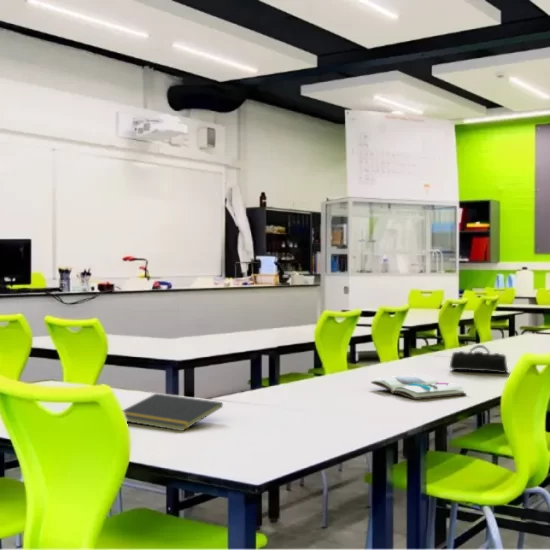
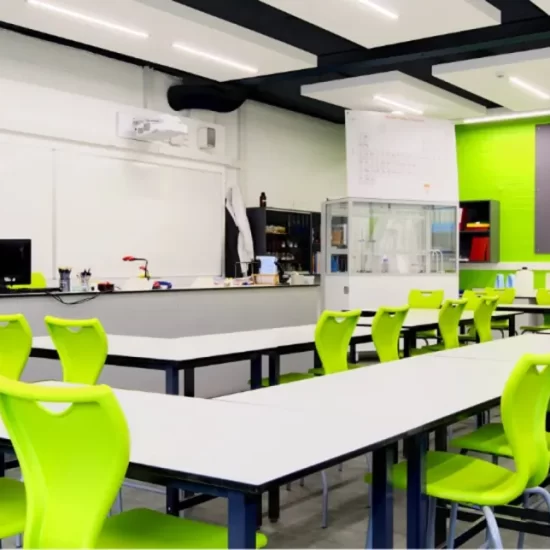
- pencil case (478, 358)
- book (417, 385)
- notepad (168, 410)
